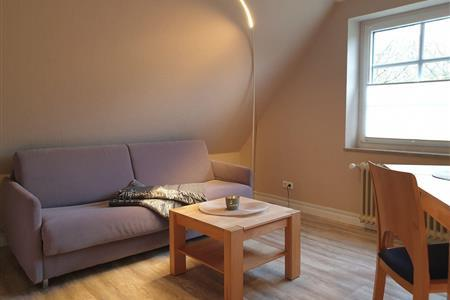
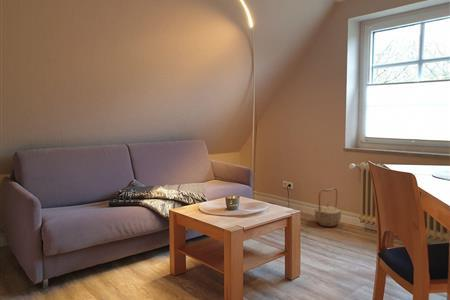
+ basket (328, 206)
